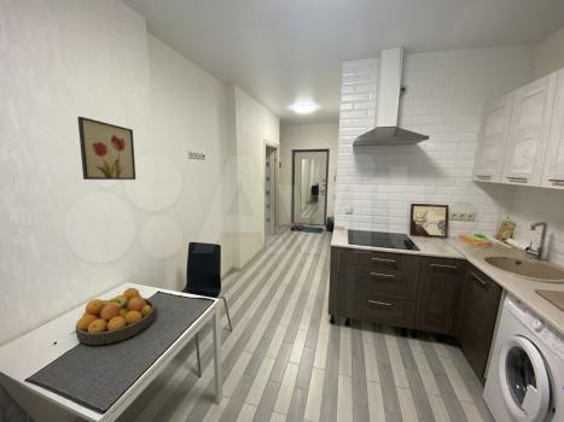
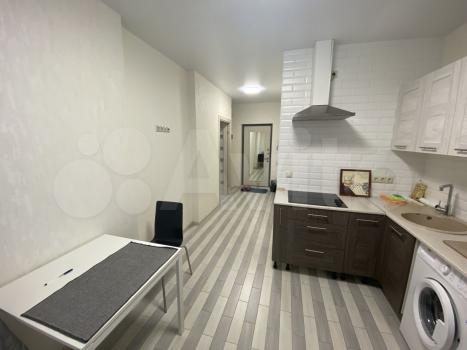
- fruit bowl (117, 309)
- wall art (109, 152)
